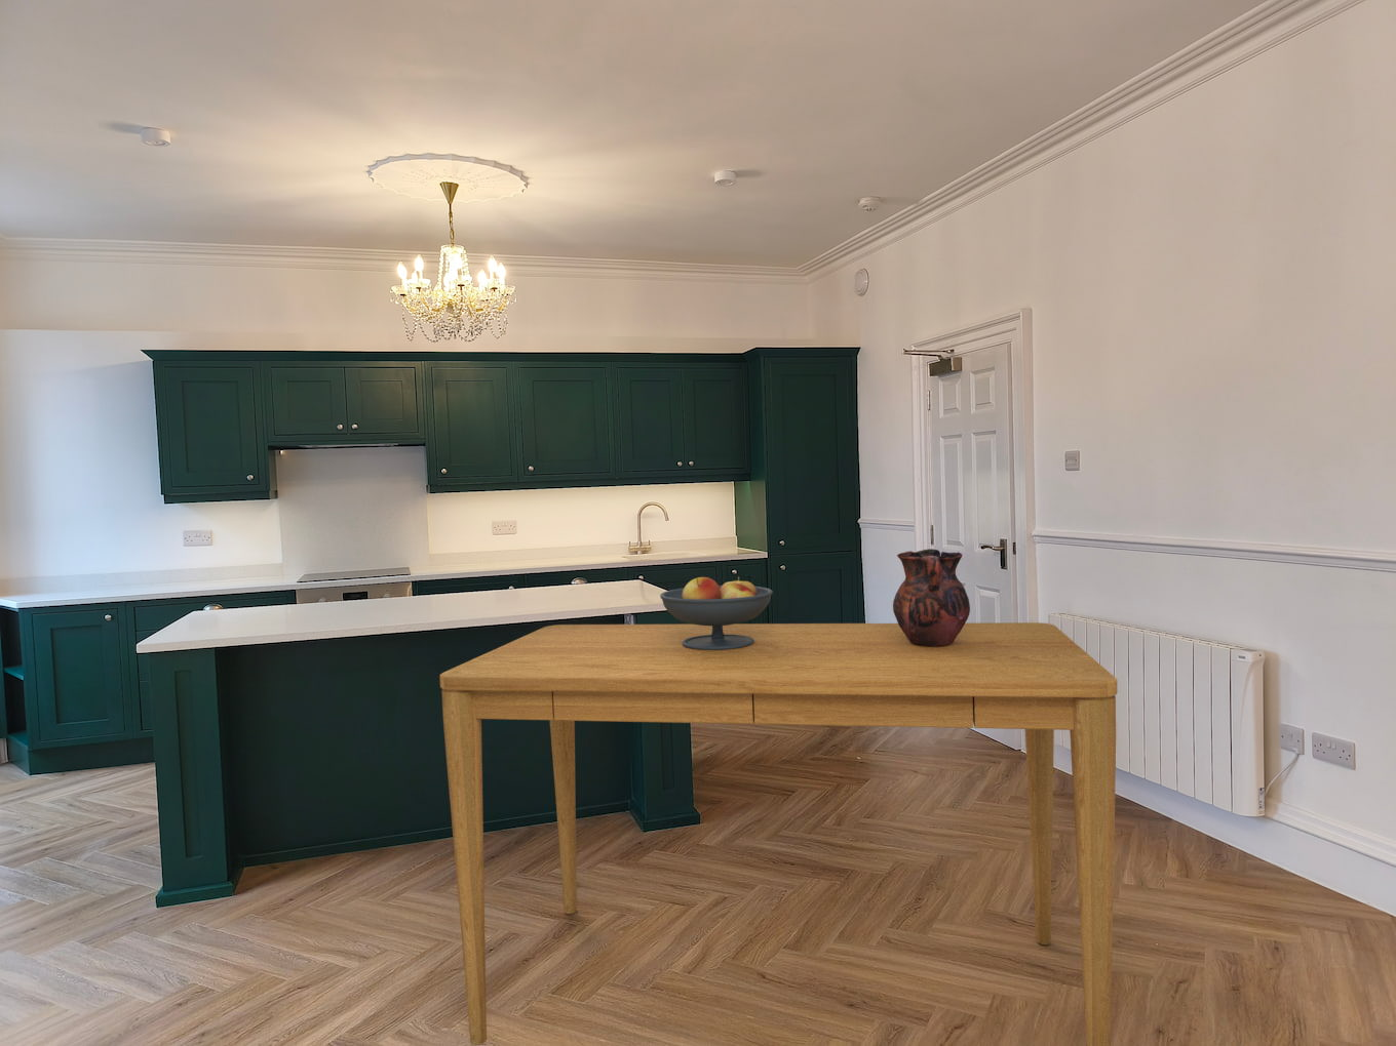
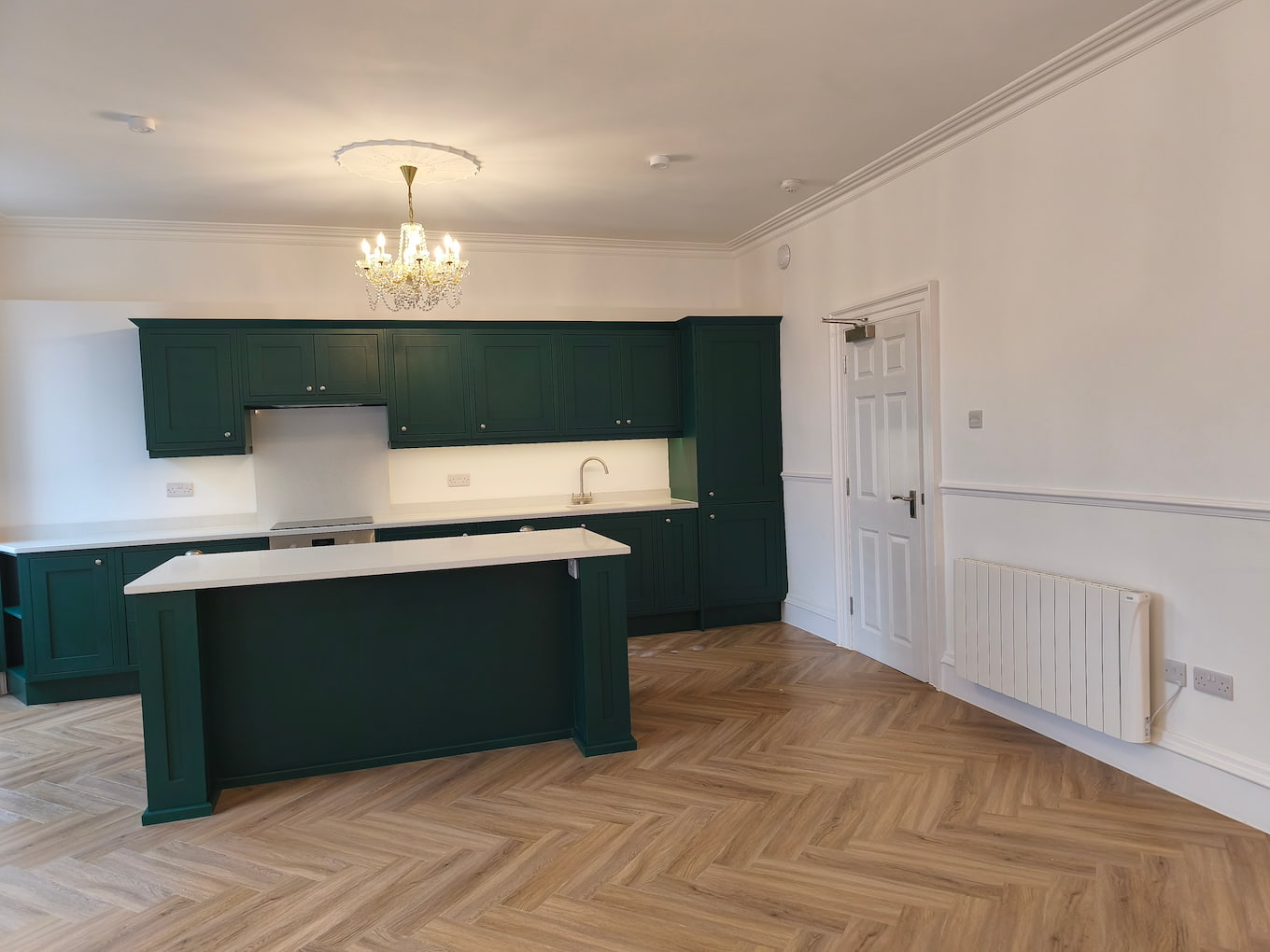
- dining table (780, 724)
- fruit bowl (717, 608)
- vase (931, 597)
